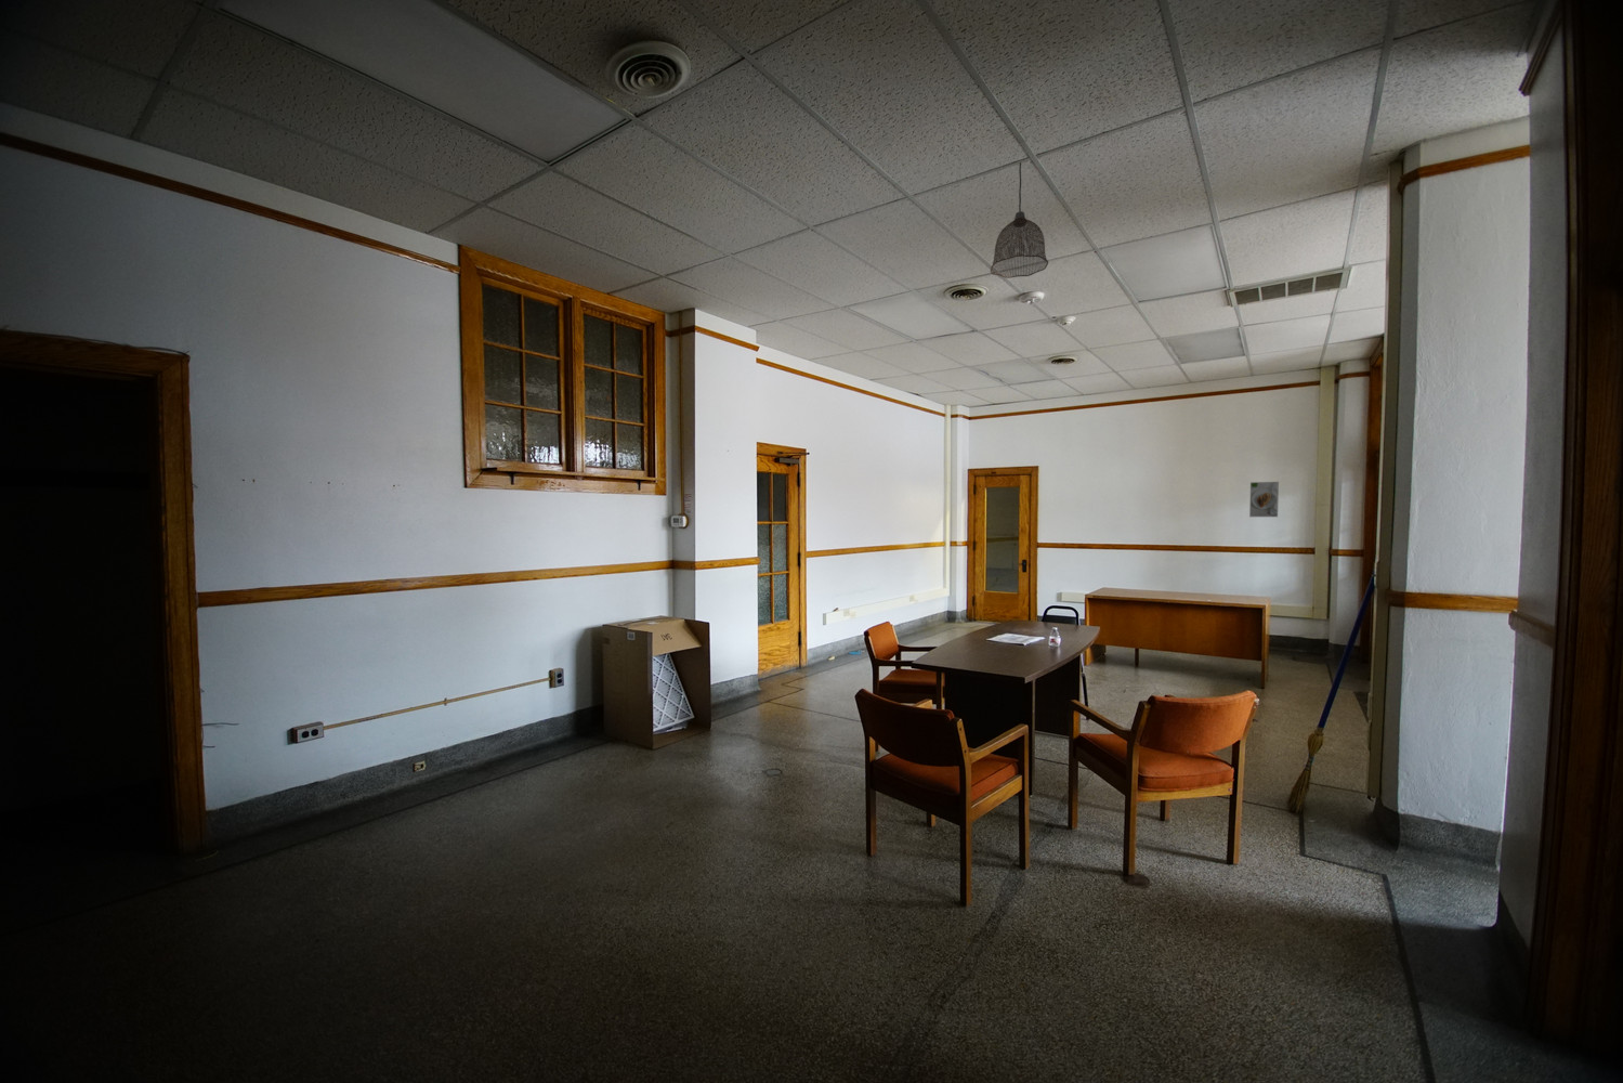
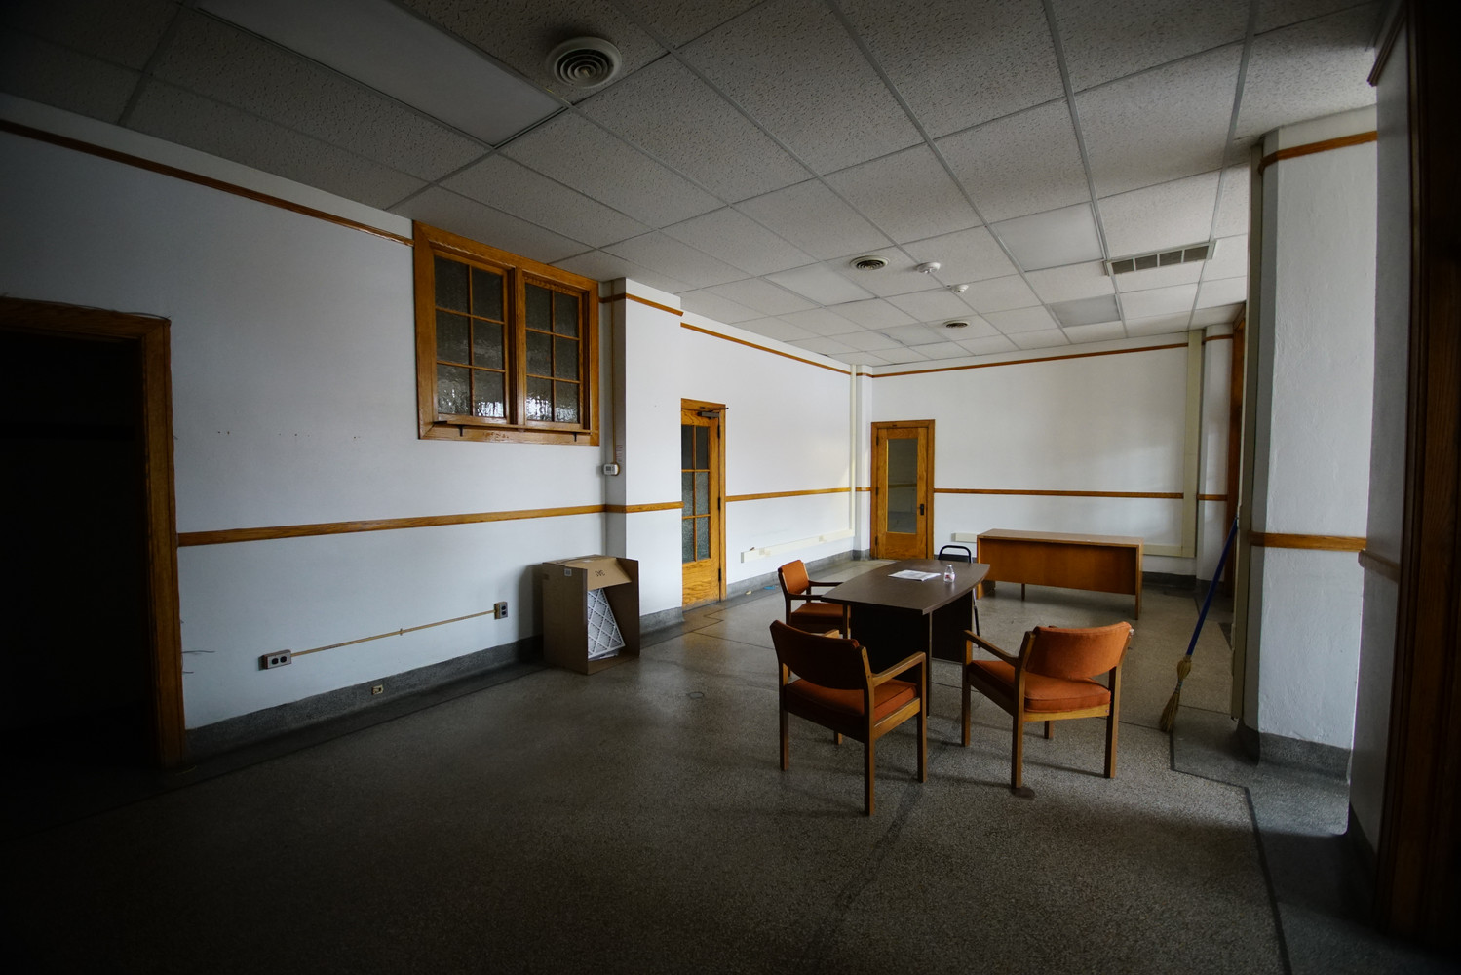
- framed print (1264, 499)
- pendant lamp (1019, 214)
